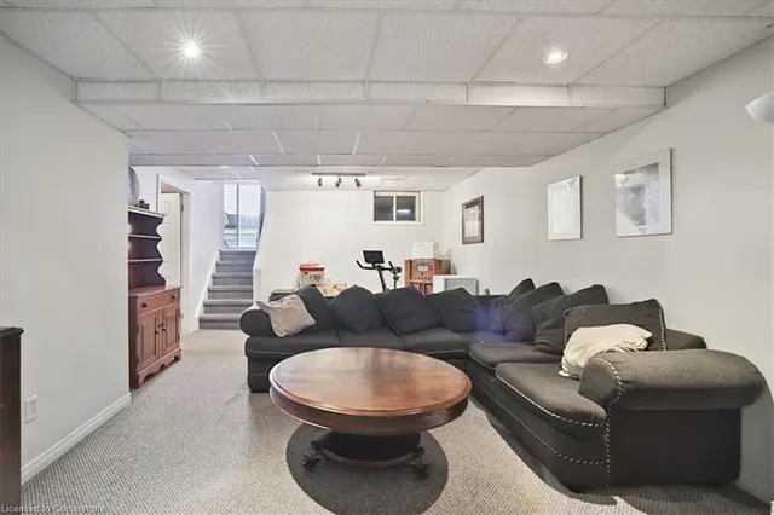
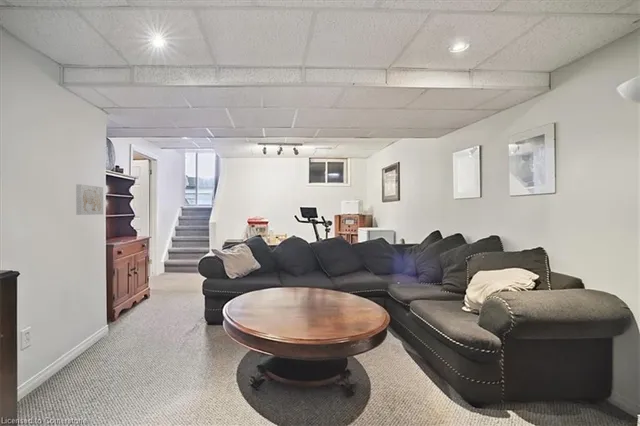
+ wall art (90, 200)
